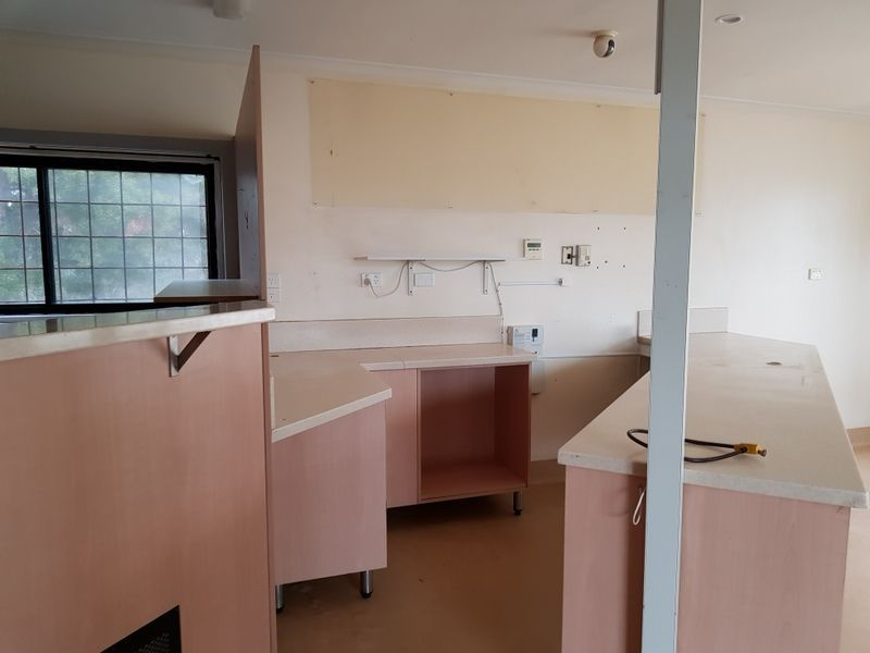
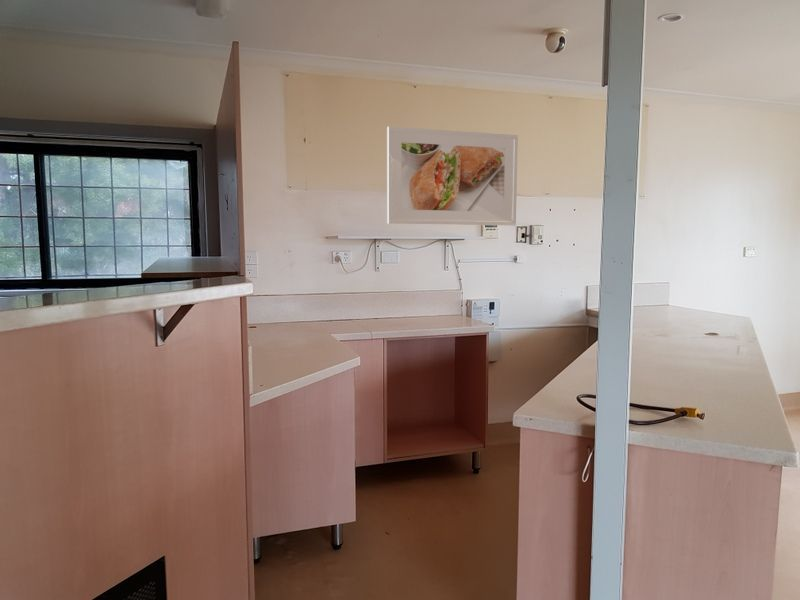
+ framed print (454, 178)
